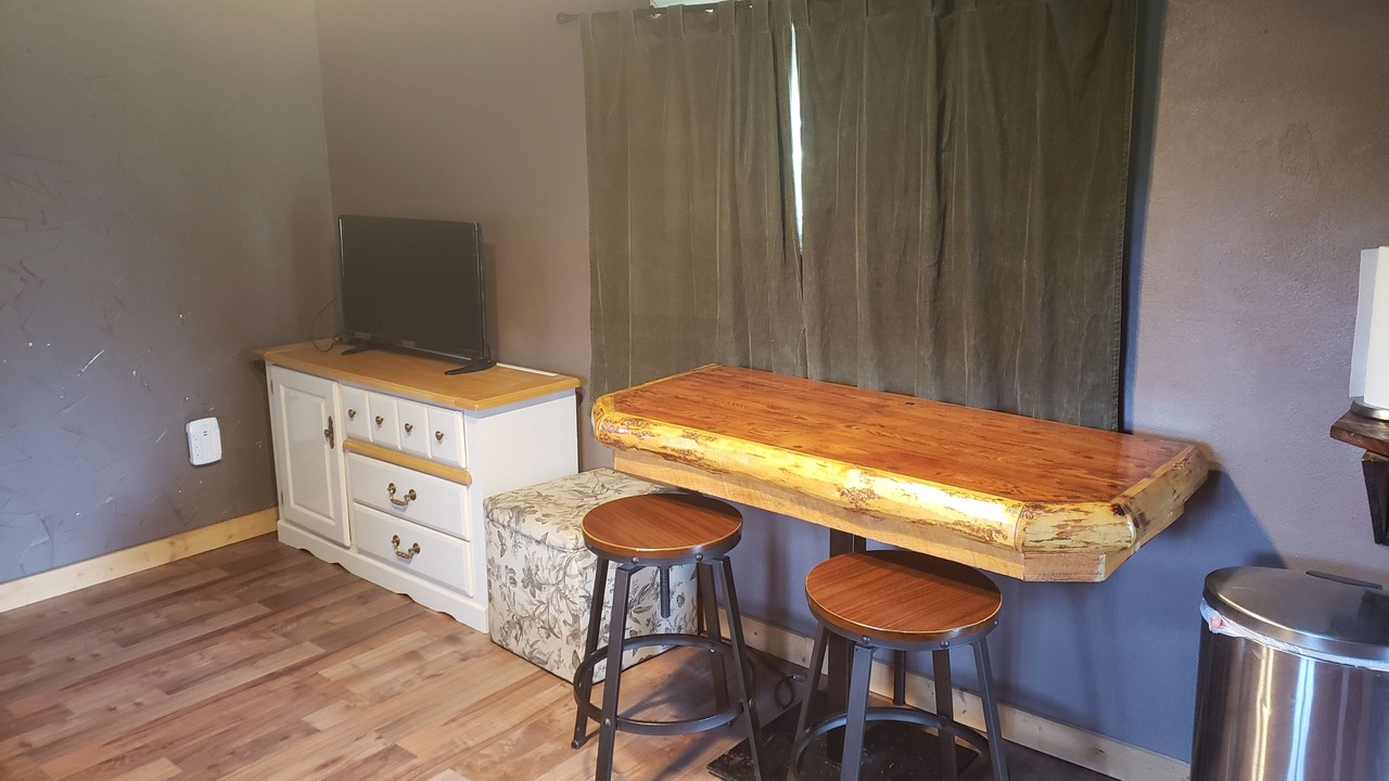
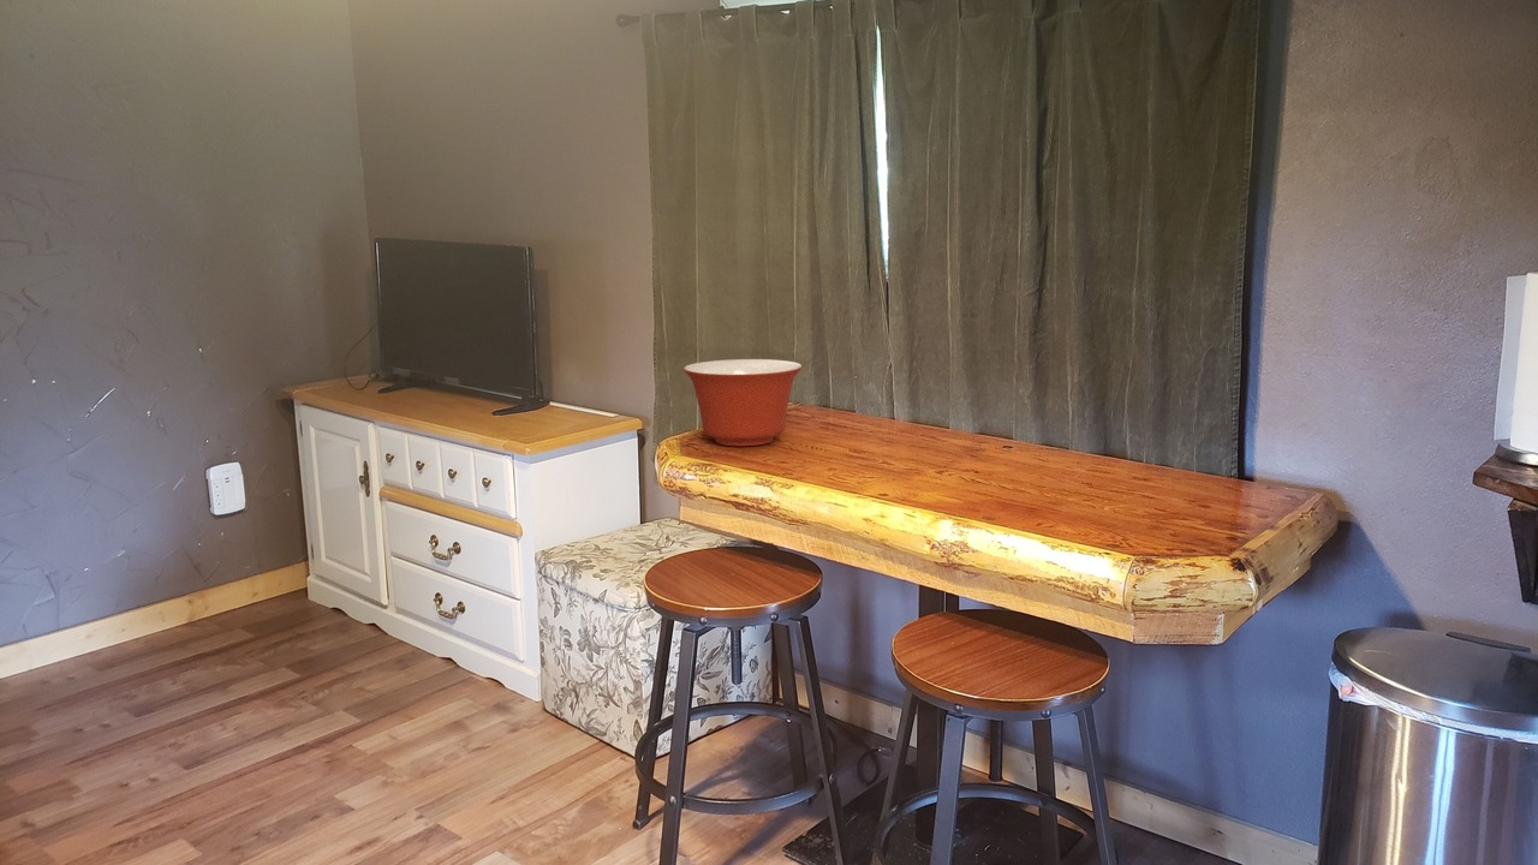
+ mixing bowl (743, 402)
